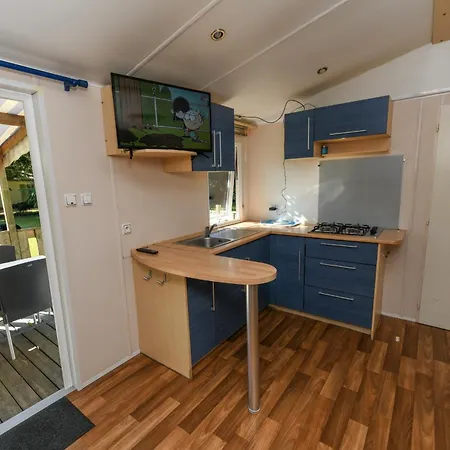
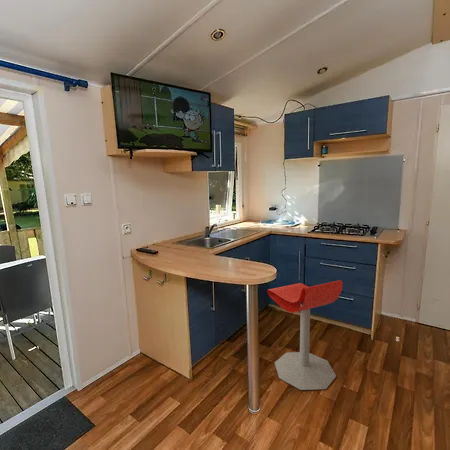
+ stool (301, 321)
